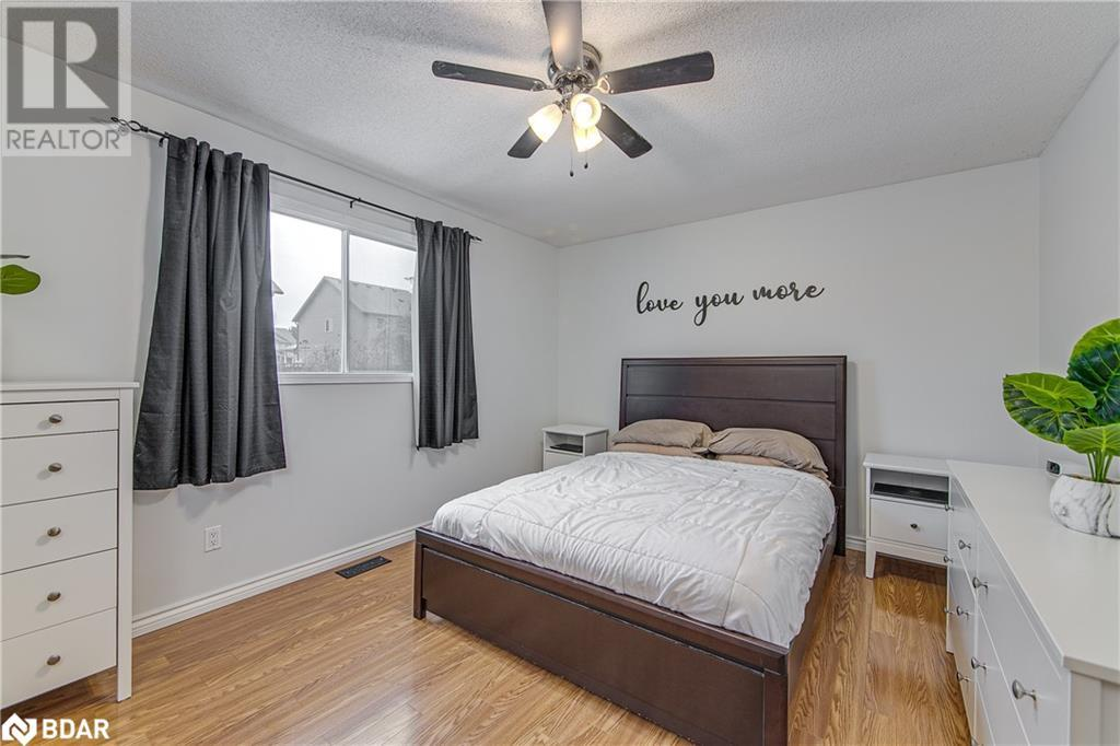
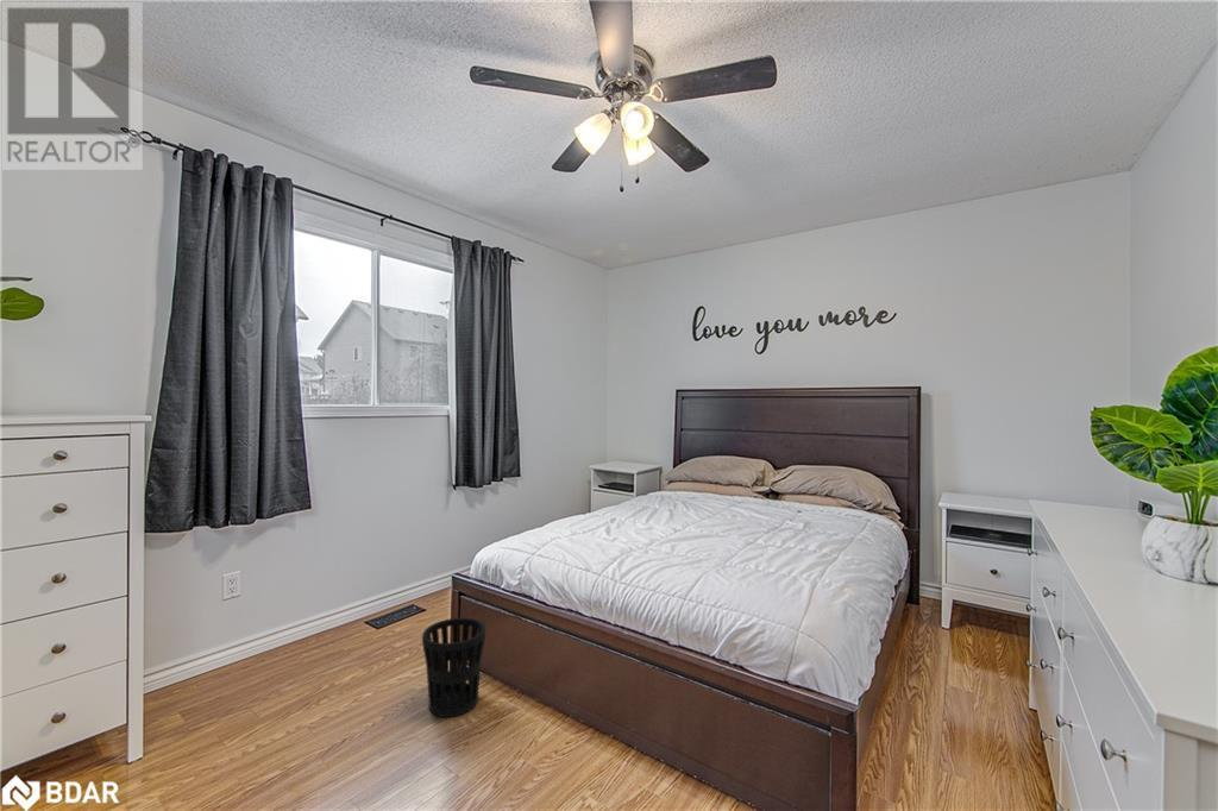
+ wastebasket (453, 666)
